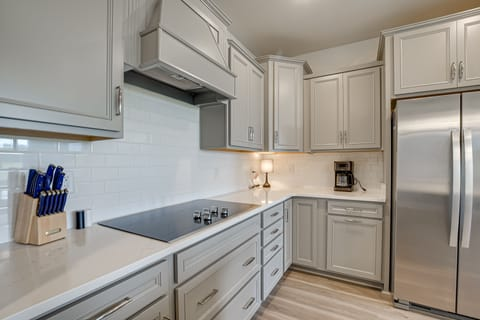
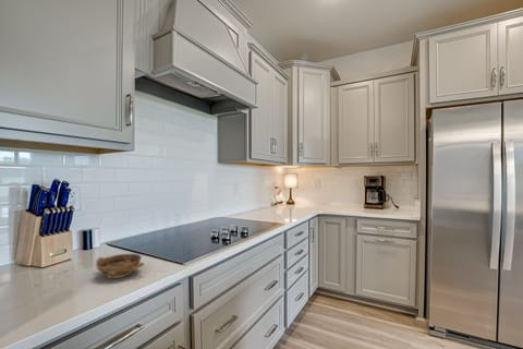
+ bowl (119, 266)
